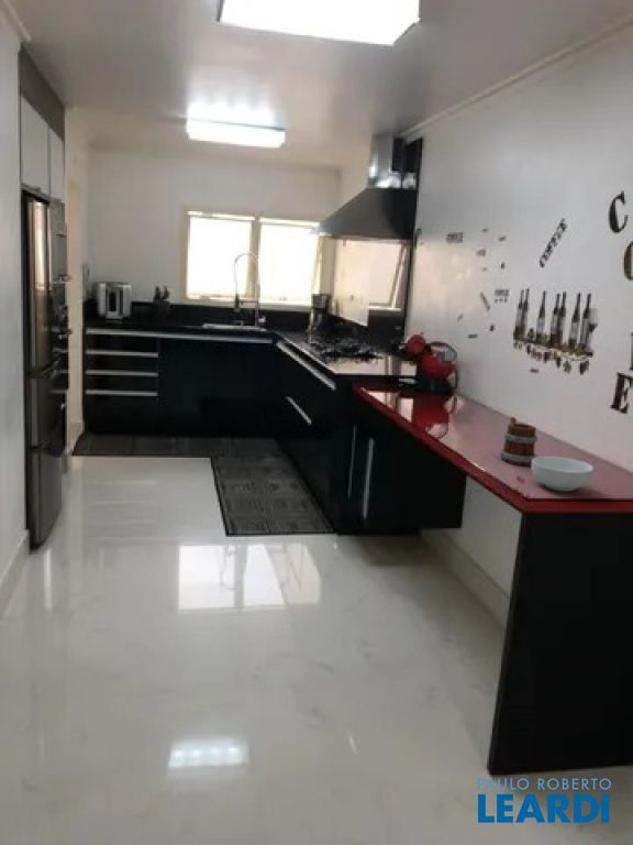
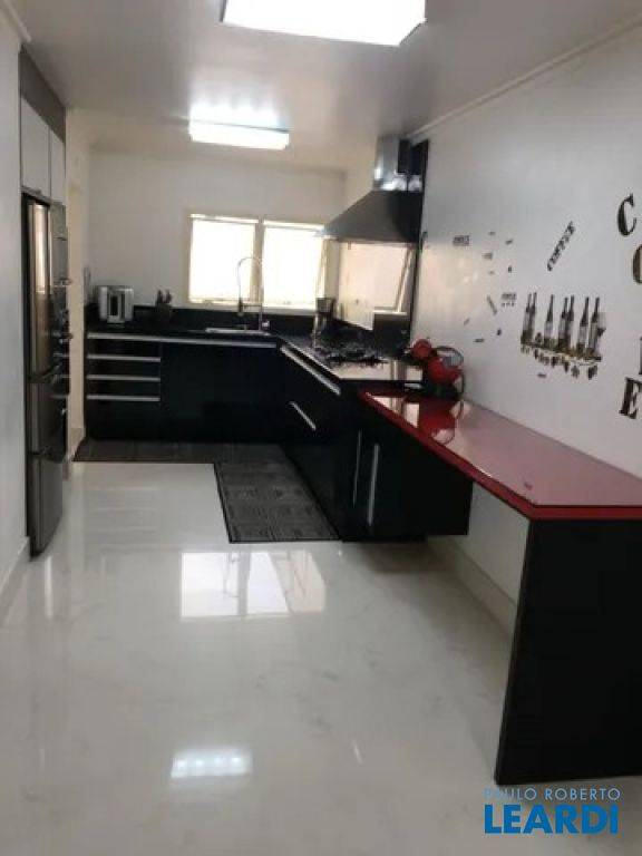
- mug (517, 440)
- cereal bowl (560, 474)
